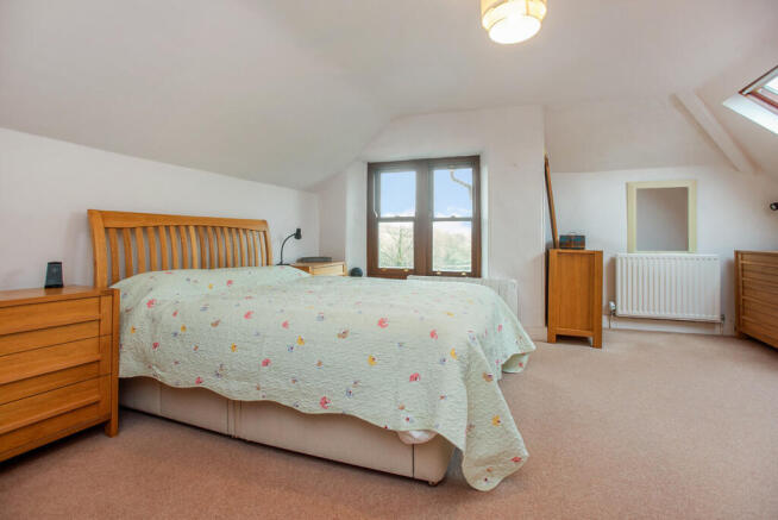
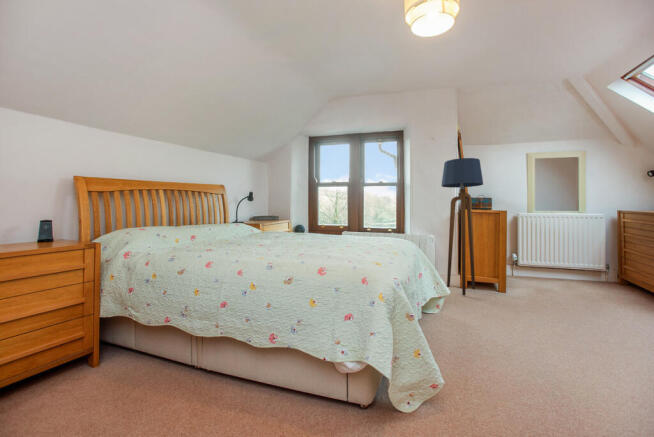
+ floor lamp (462, 226)
